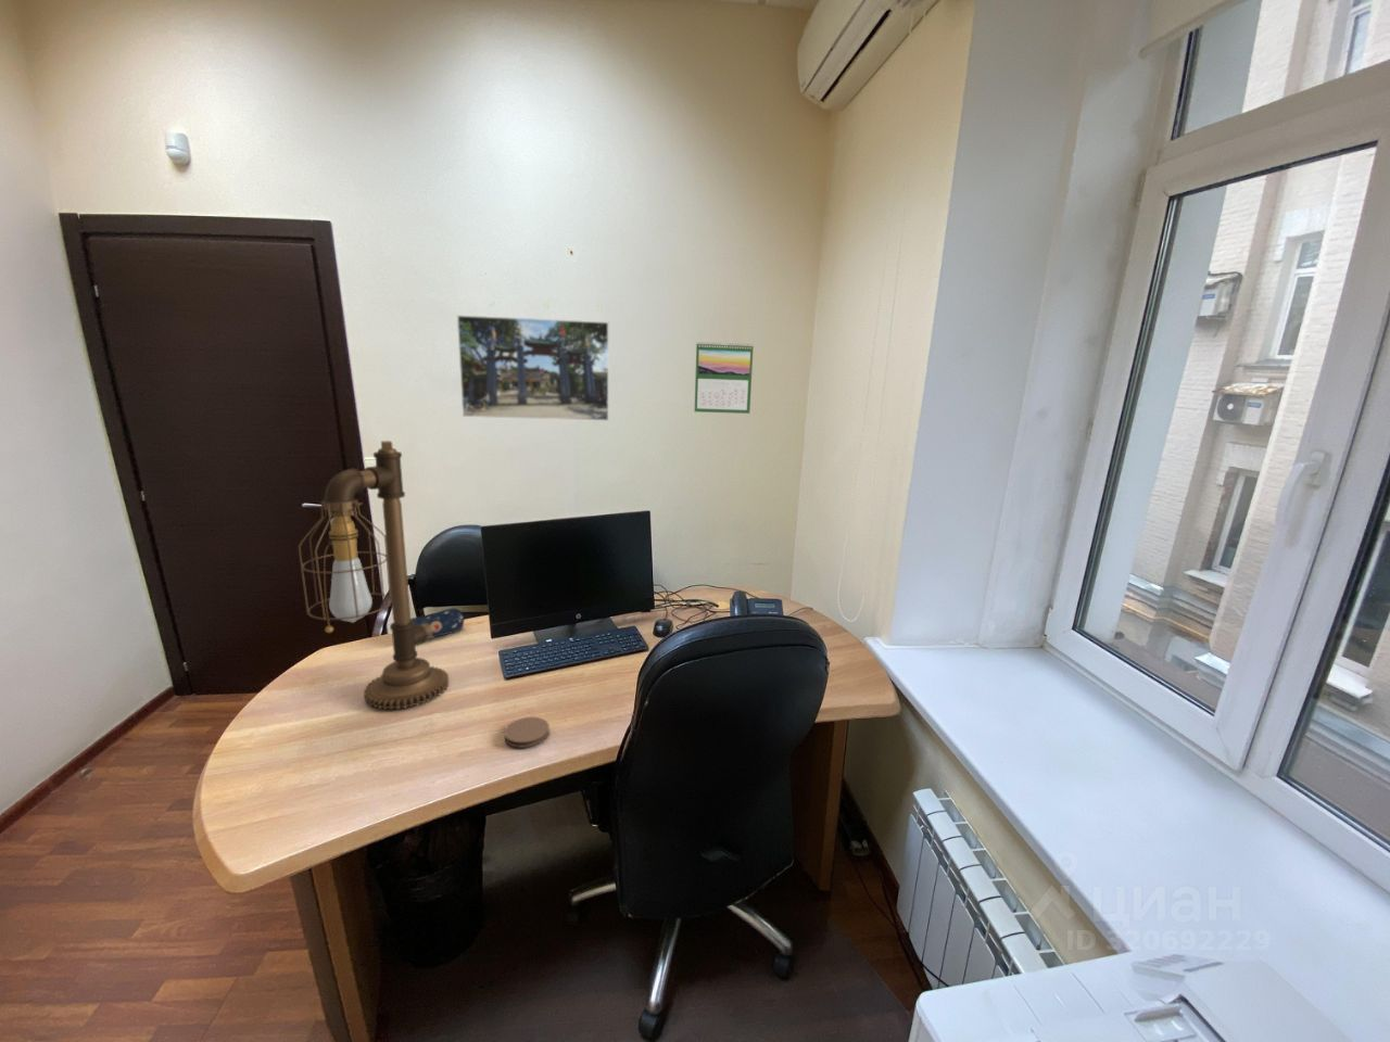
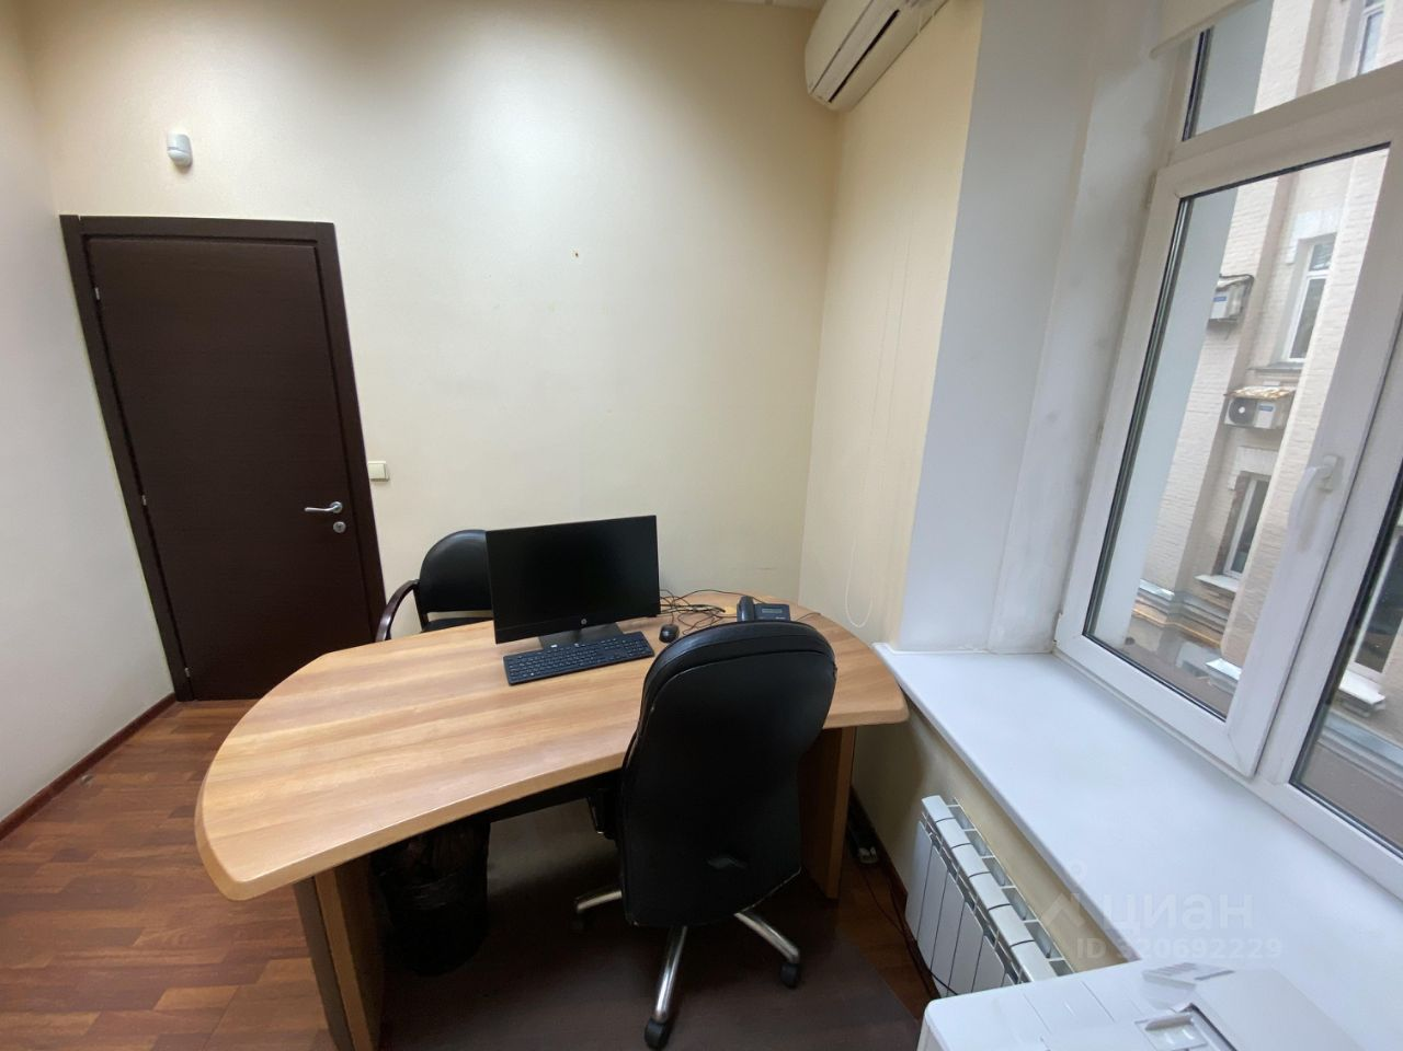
- coaster (526, 731)
- pencil case (432, 625)
- desk lamp (381, 579)
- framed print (535, 369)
- calendar (723, 377)
